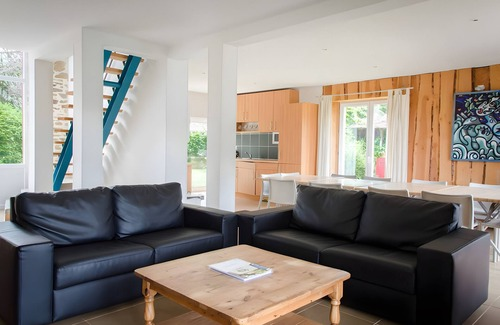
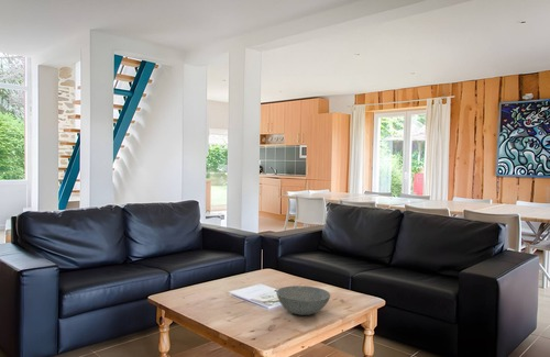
+ bowl (302, 301)
